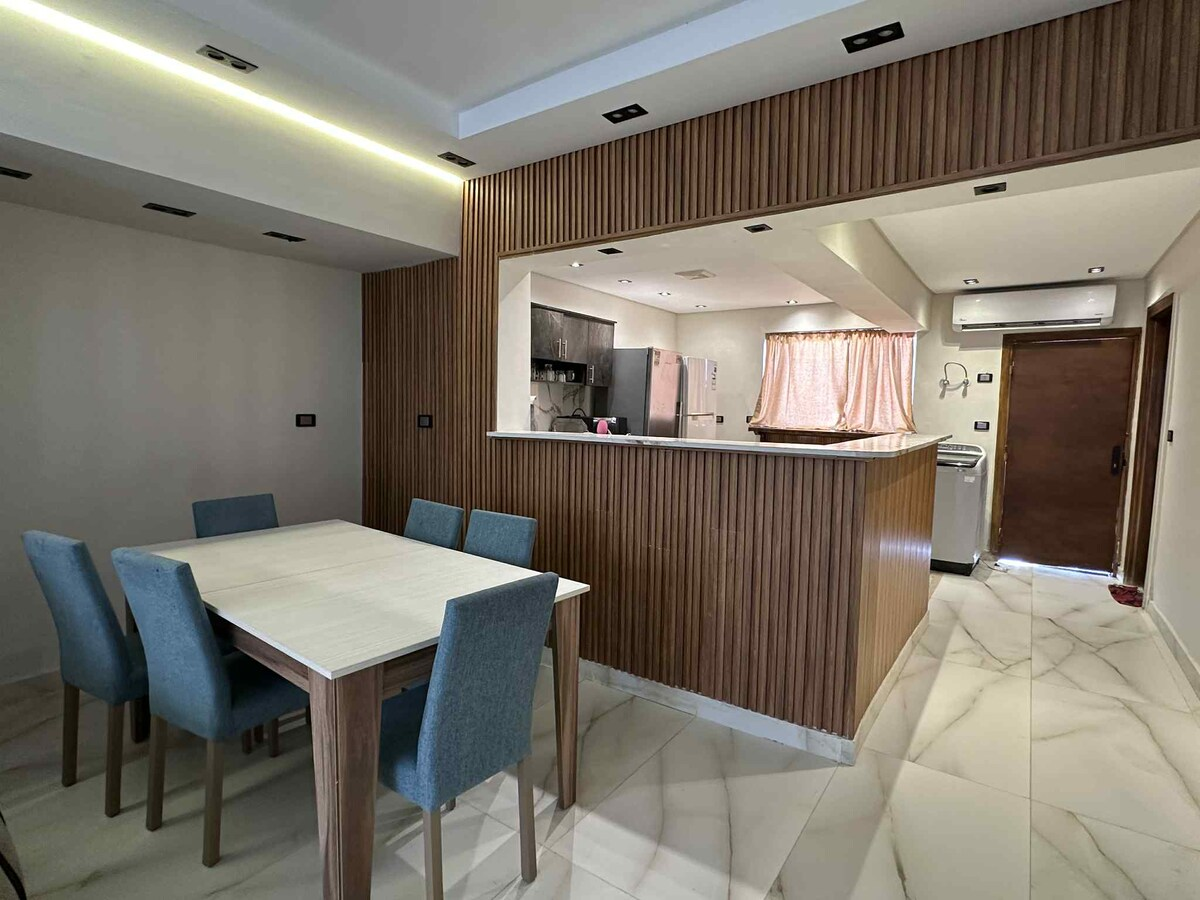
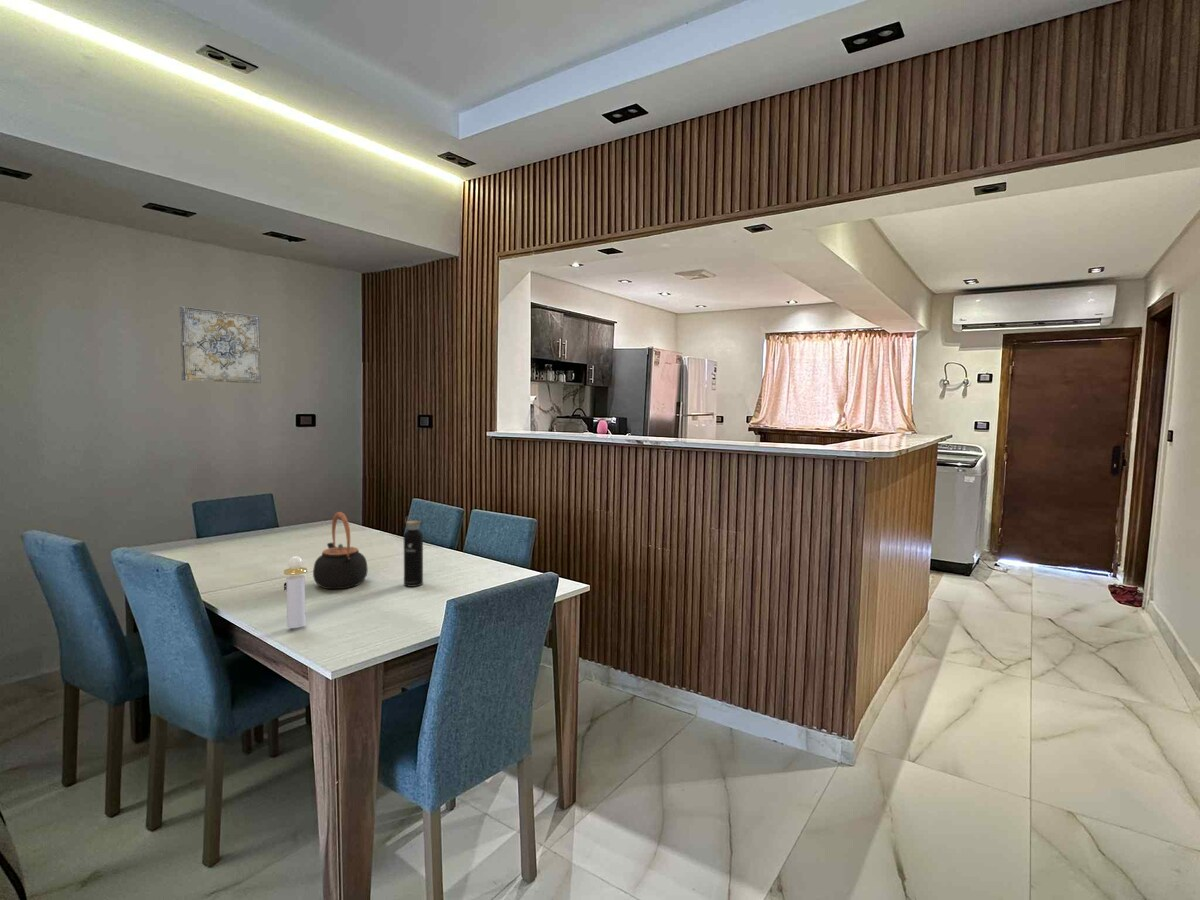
+ teapot (339, 547)
+ wall art (221, 346)
+ perfume bottle (295, 592)
+ water bottle (413, 549)
